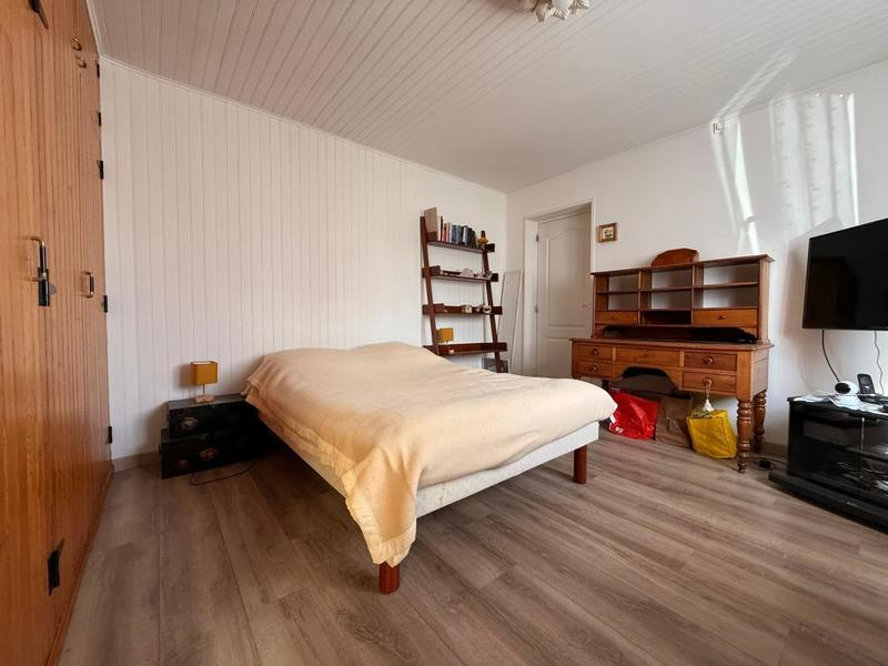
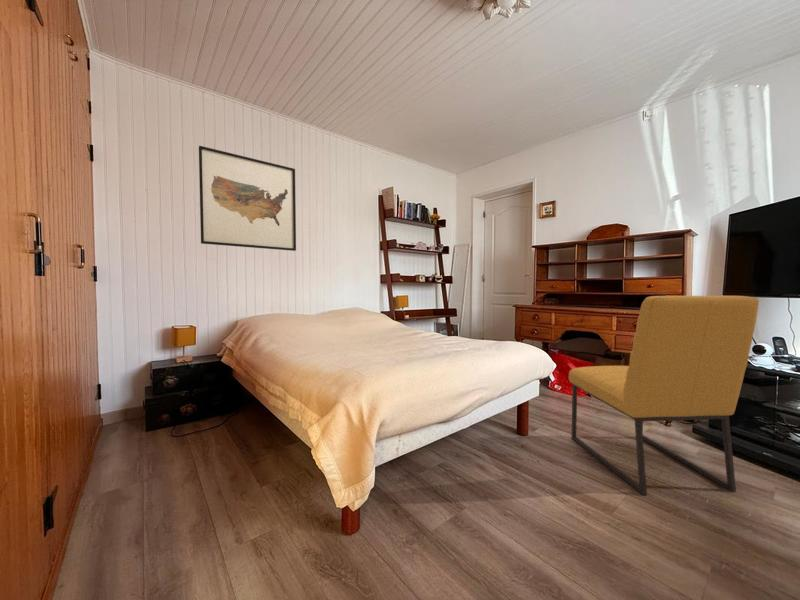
+ chair (646, 379)
+ wall art (251, 203)
